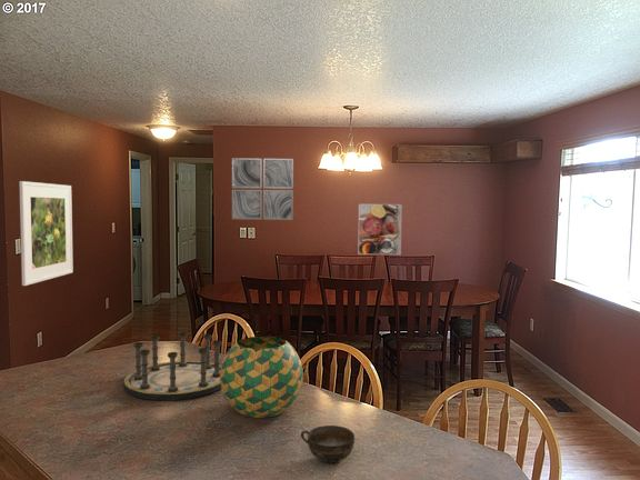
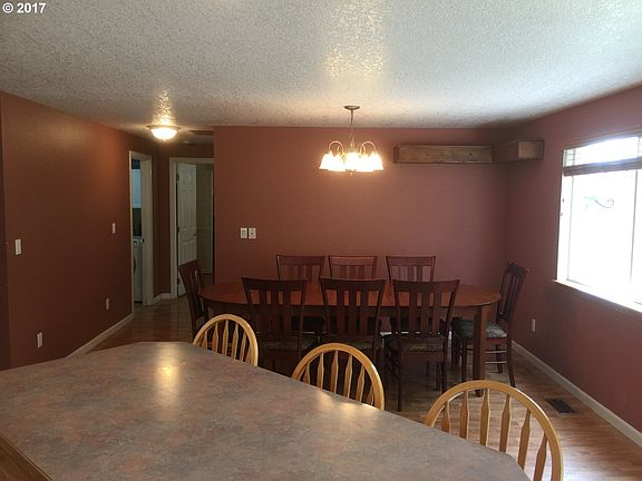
- cup (326, 446)
- wall art (261, 188)
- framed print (48, 231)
- board game (178, 361)
- decorative ball (261, 374)
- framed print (379, 229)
